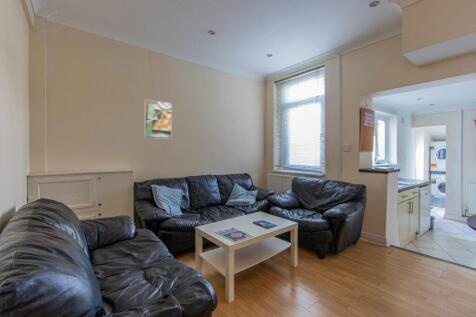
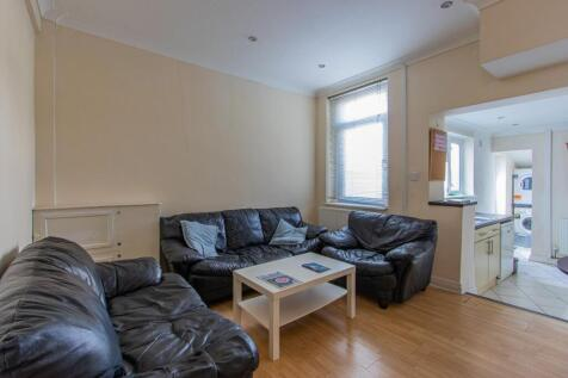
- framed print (158, 120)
